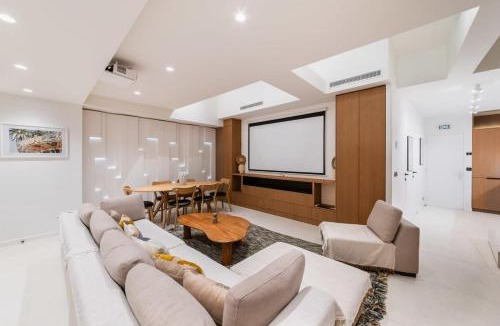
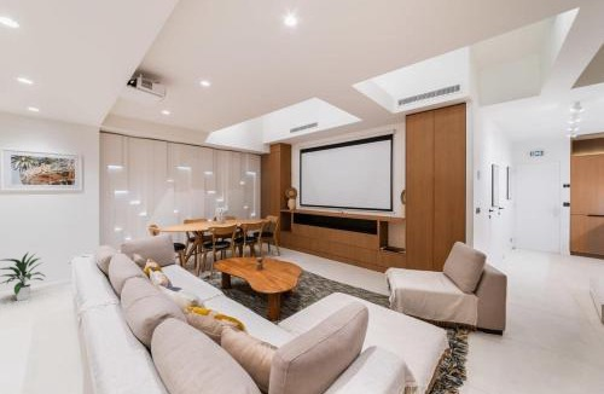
+ indoor plant (21, 276)
